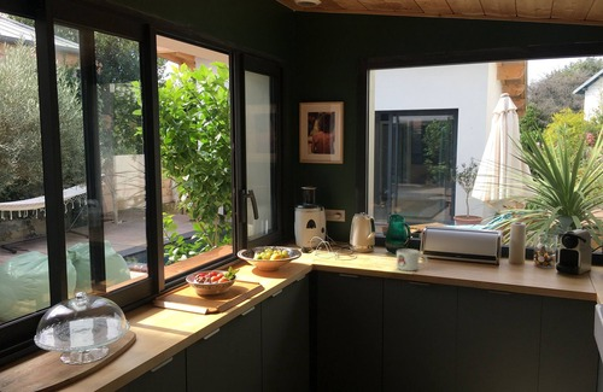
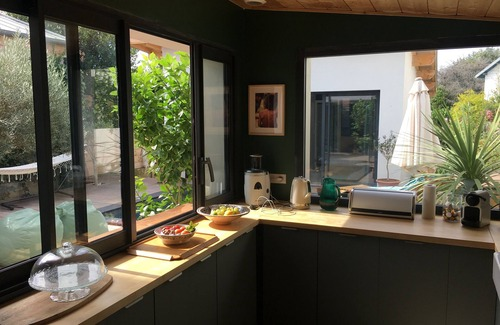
- mug (411, 259)
